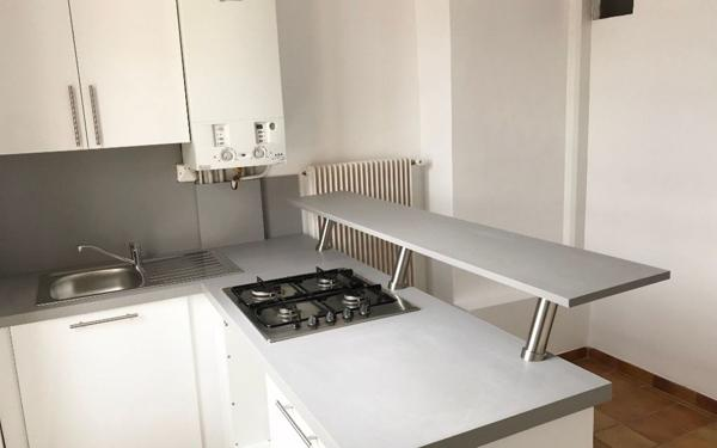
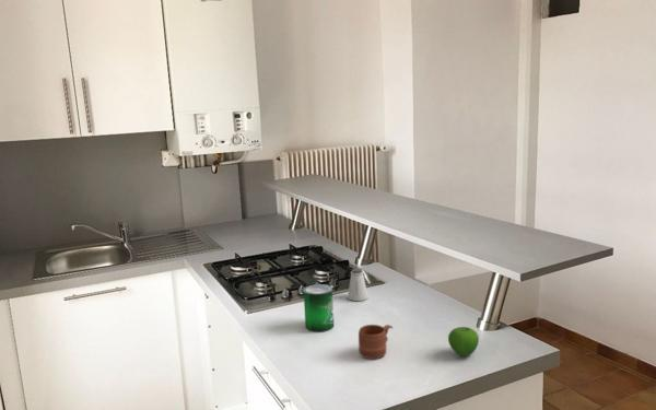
+ saltshaker (358, 283)
+ mug (378, 339)
+ beverage can (318, 307)
+ apple (462, 341)
